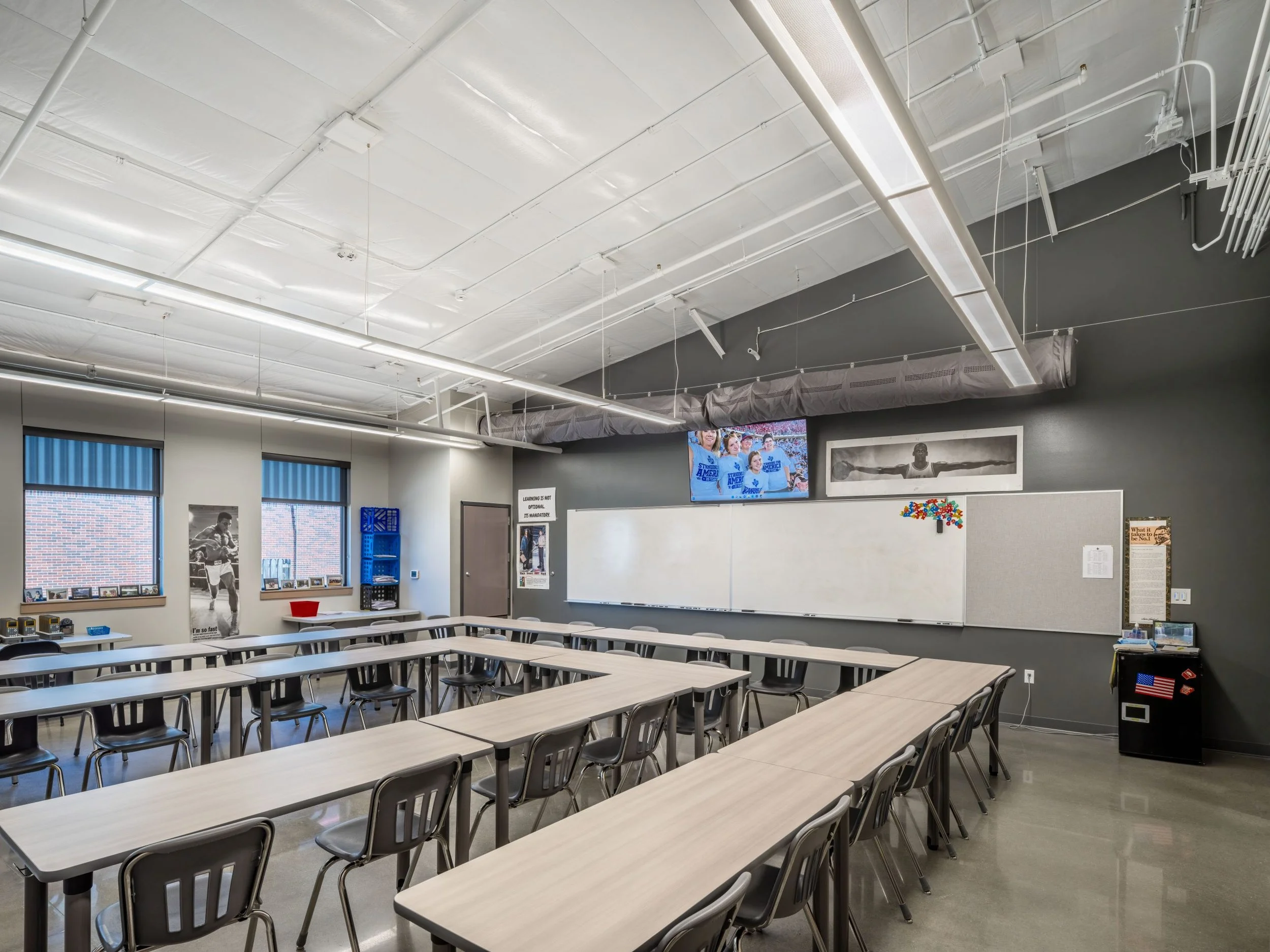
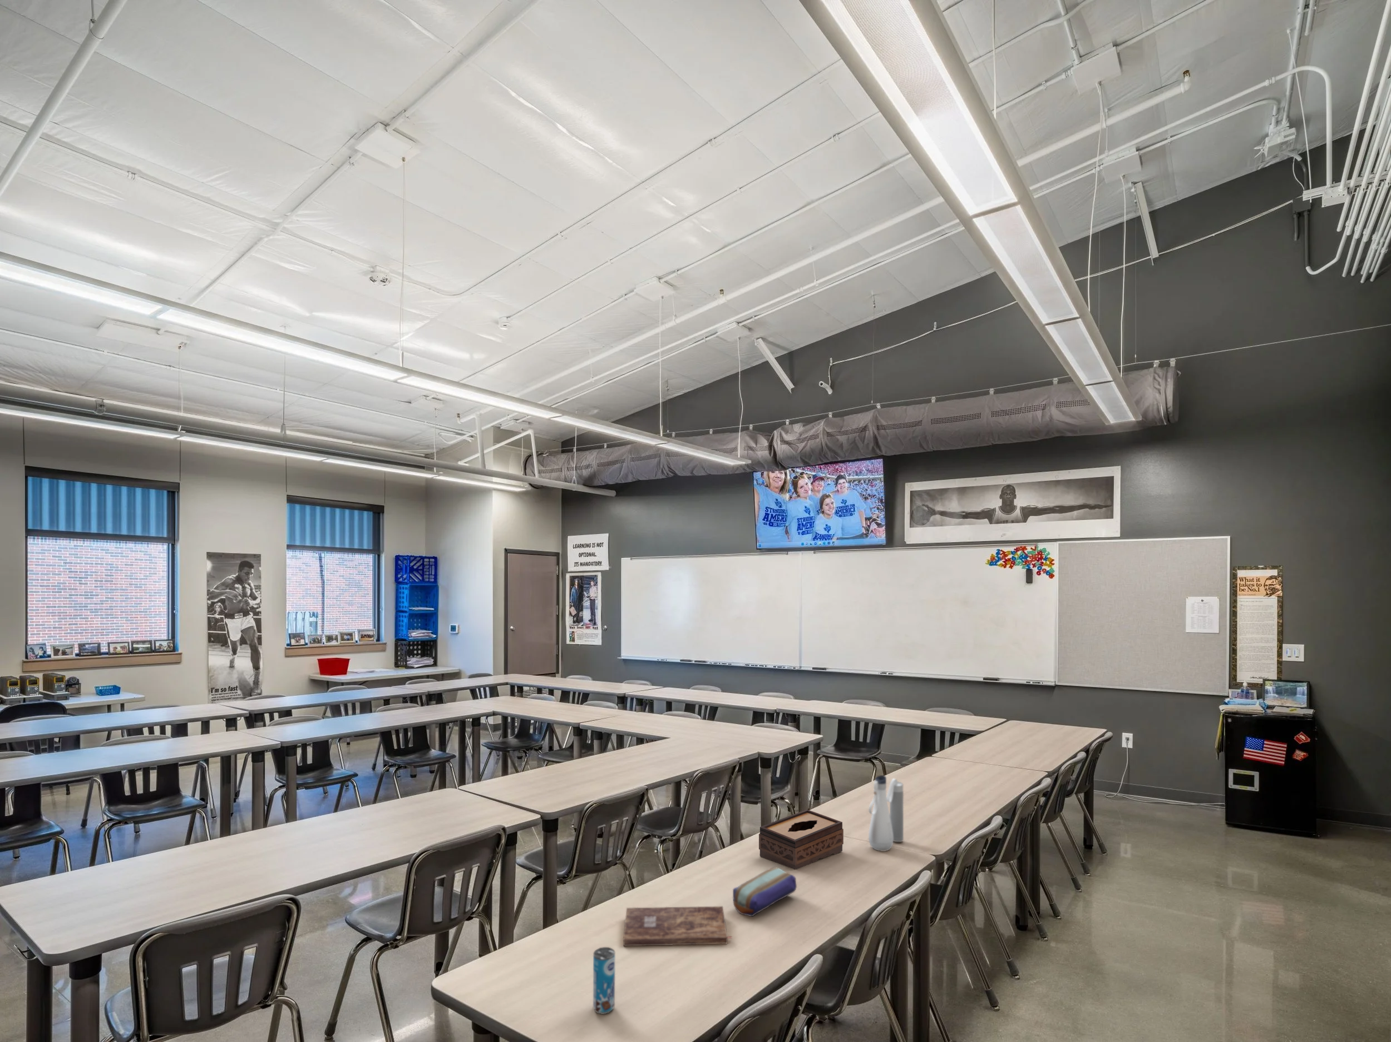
+ pencil case (766, 890)
+ water bottle (885, 810)
+ bible (677, 926)
+ beverage can (603, 981)
+ tissue box (802, 838)
